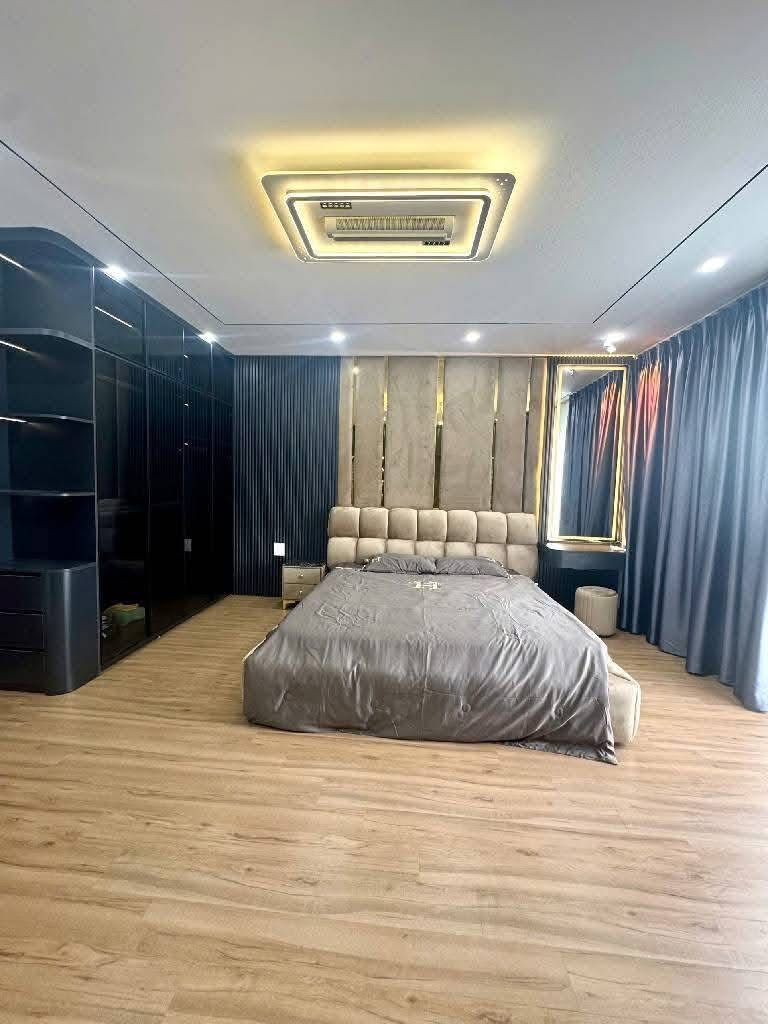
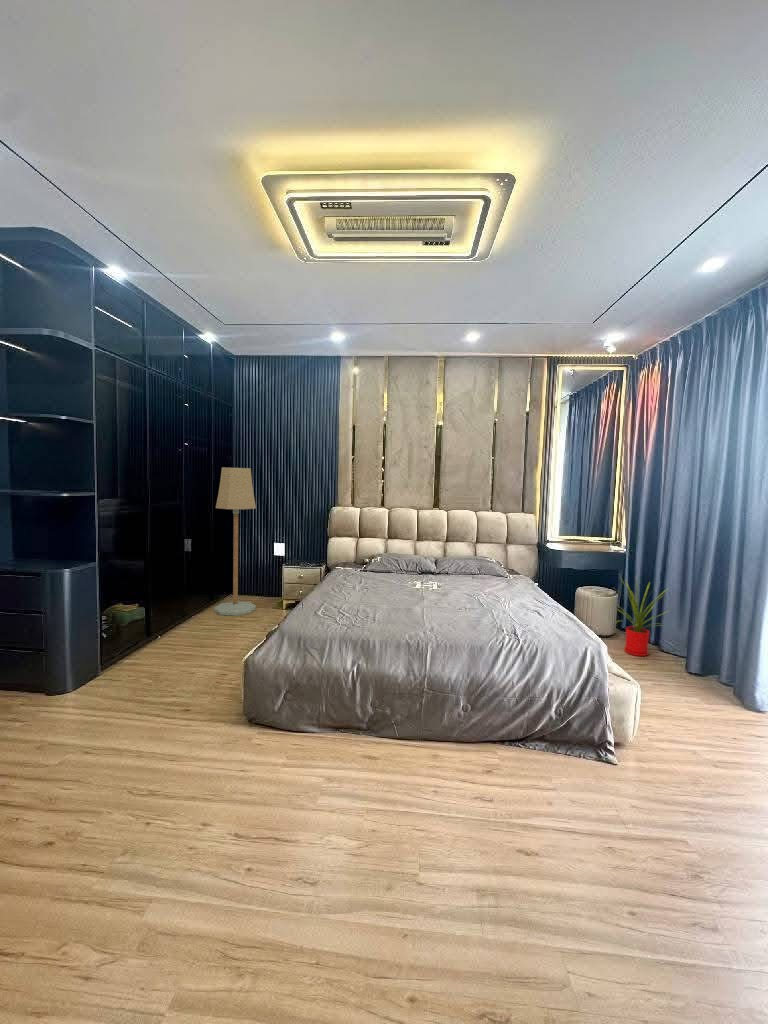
+ floor lamp (235, 539)
+ house plant (640, 615)
